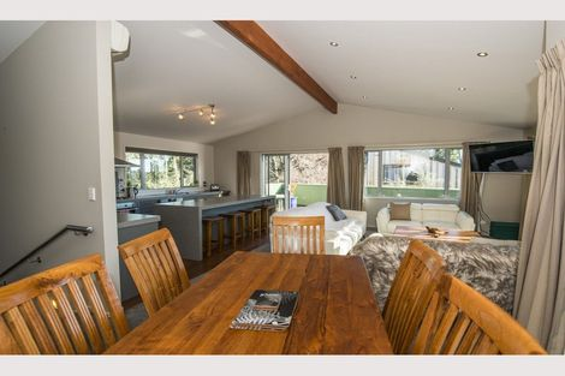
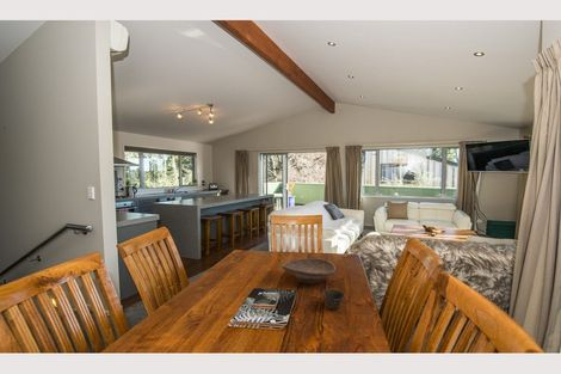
+ decorative bowl (308, 270)
+ cup (333, 299)
